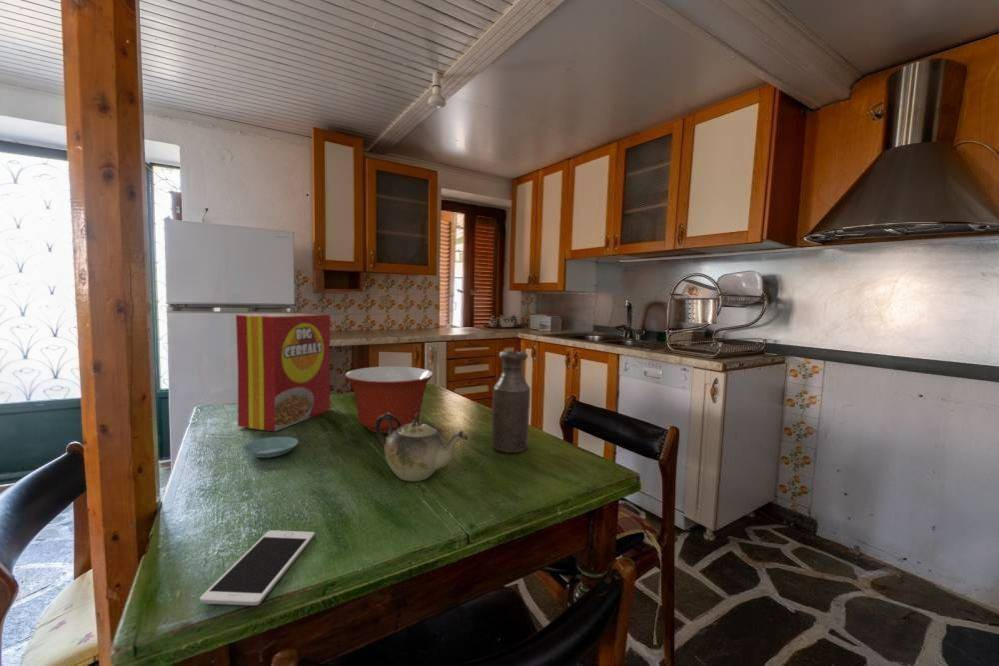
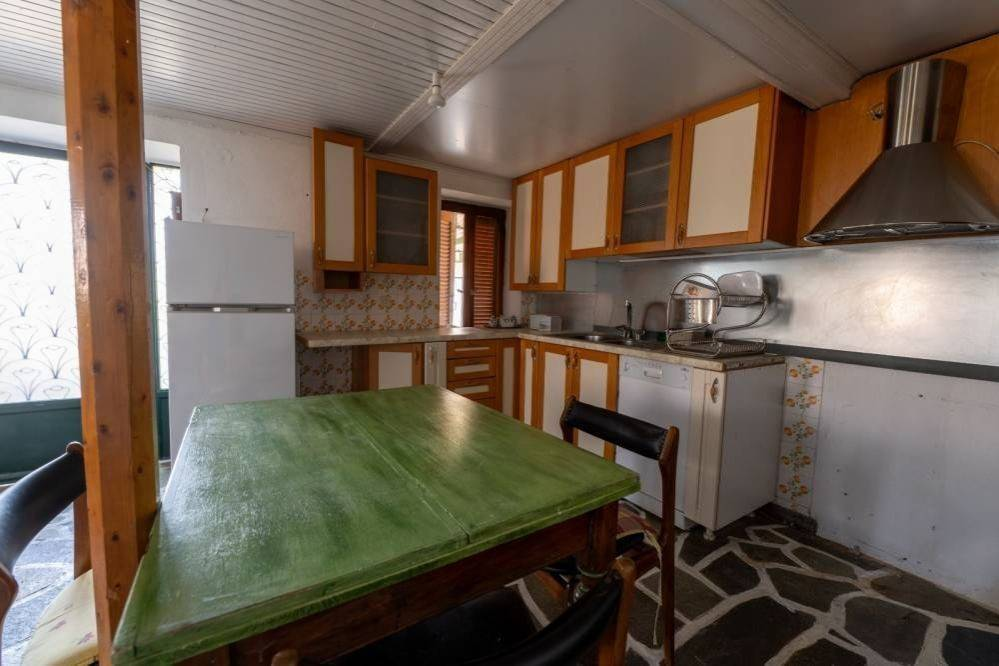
- saucer (271, 448)
- cereal box (287, 366)
- mixing bowl (389, 399)
- bottle (511, 400)
- teapot (420, 444)
- cell phone (264, 563)
